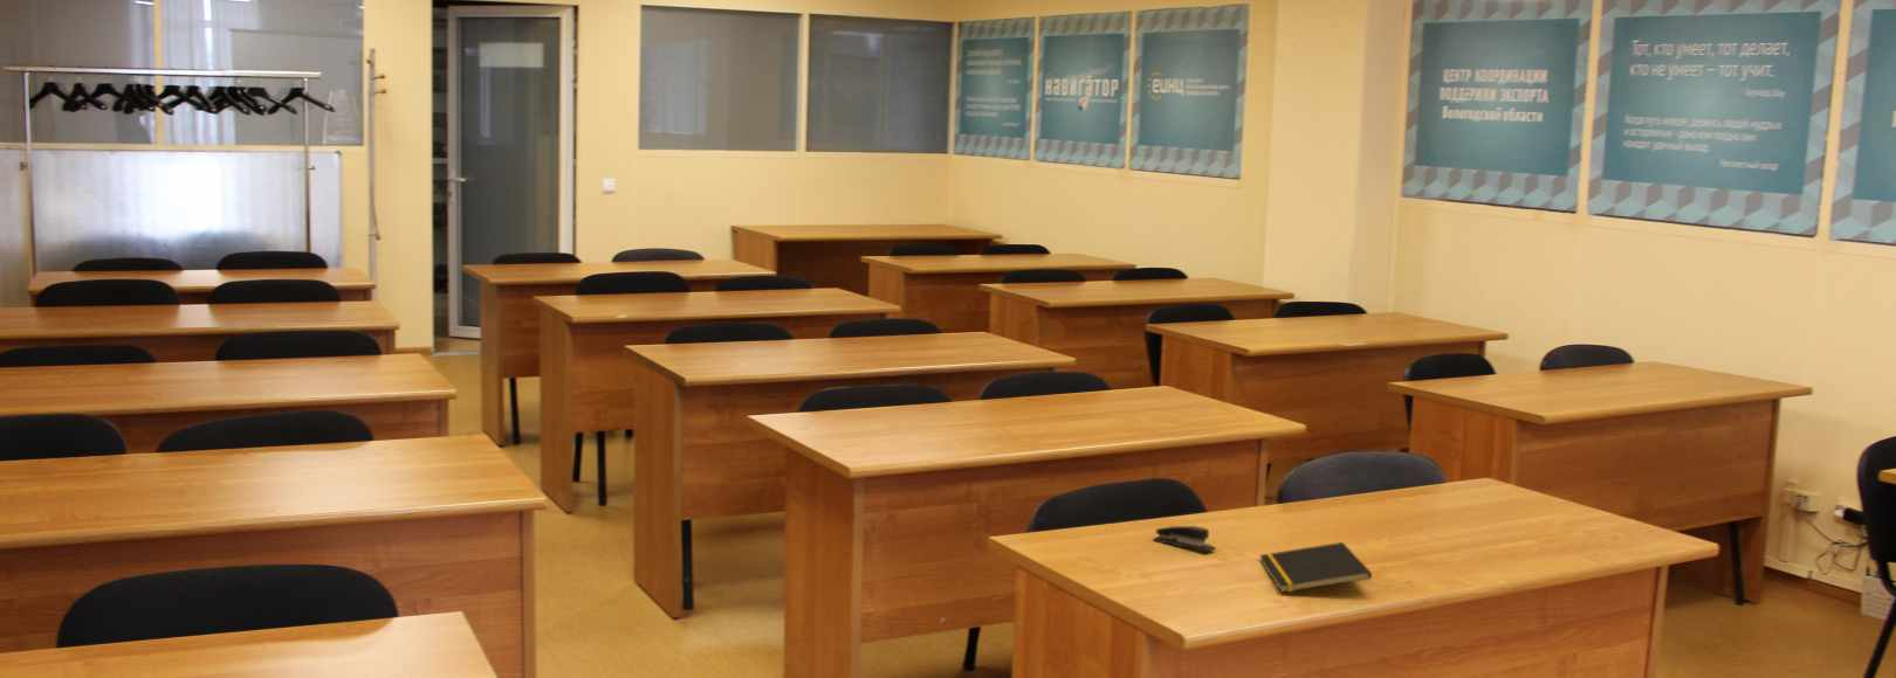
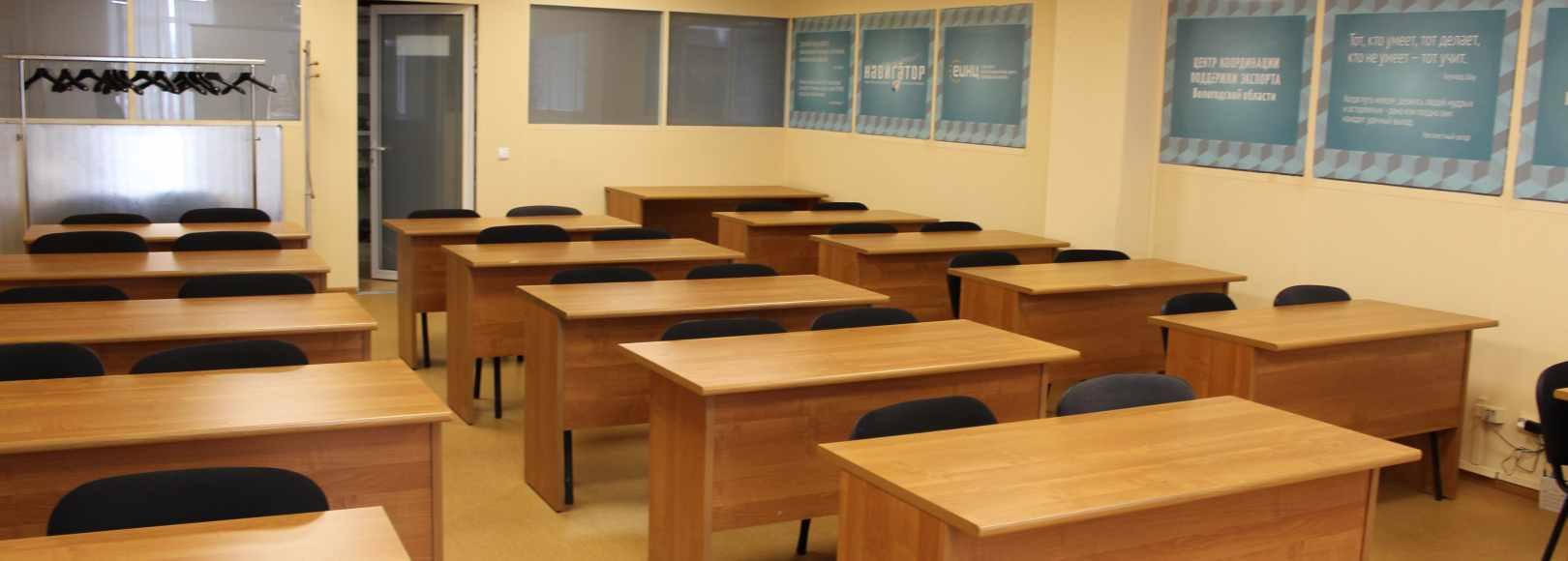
- notepad (1313, 566)
- stapler (1184, 534)
